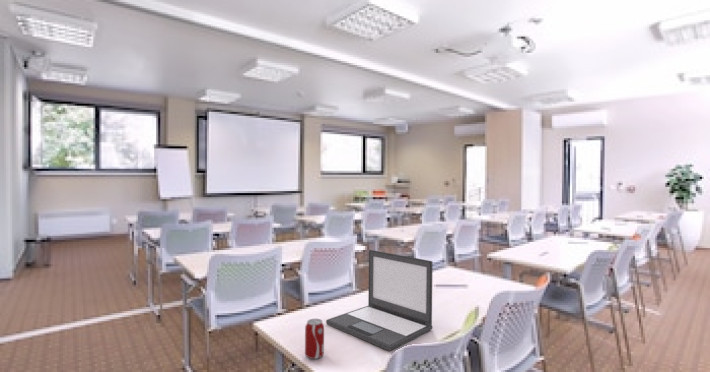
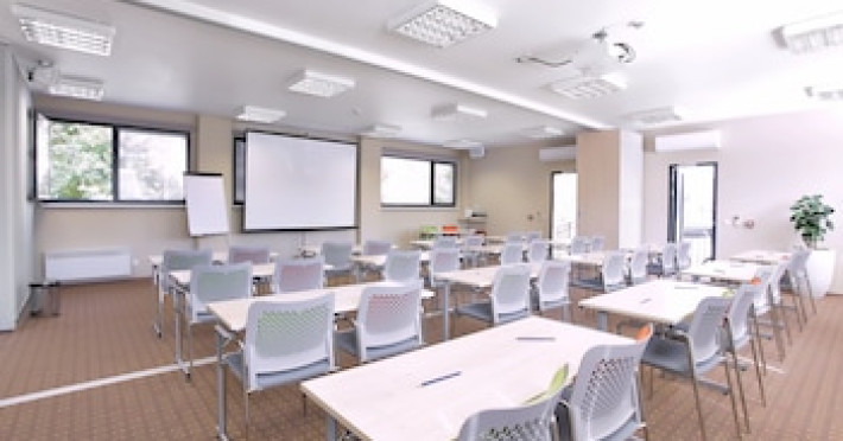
- beverage can (314, 338)
- laptop (378, 292)
